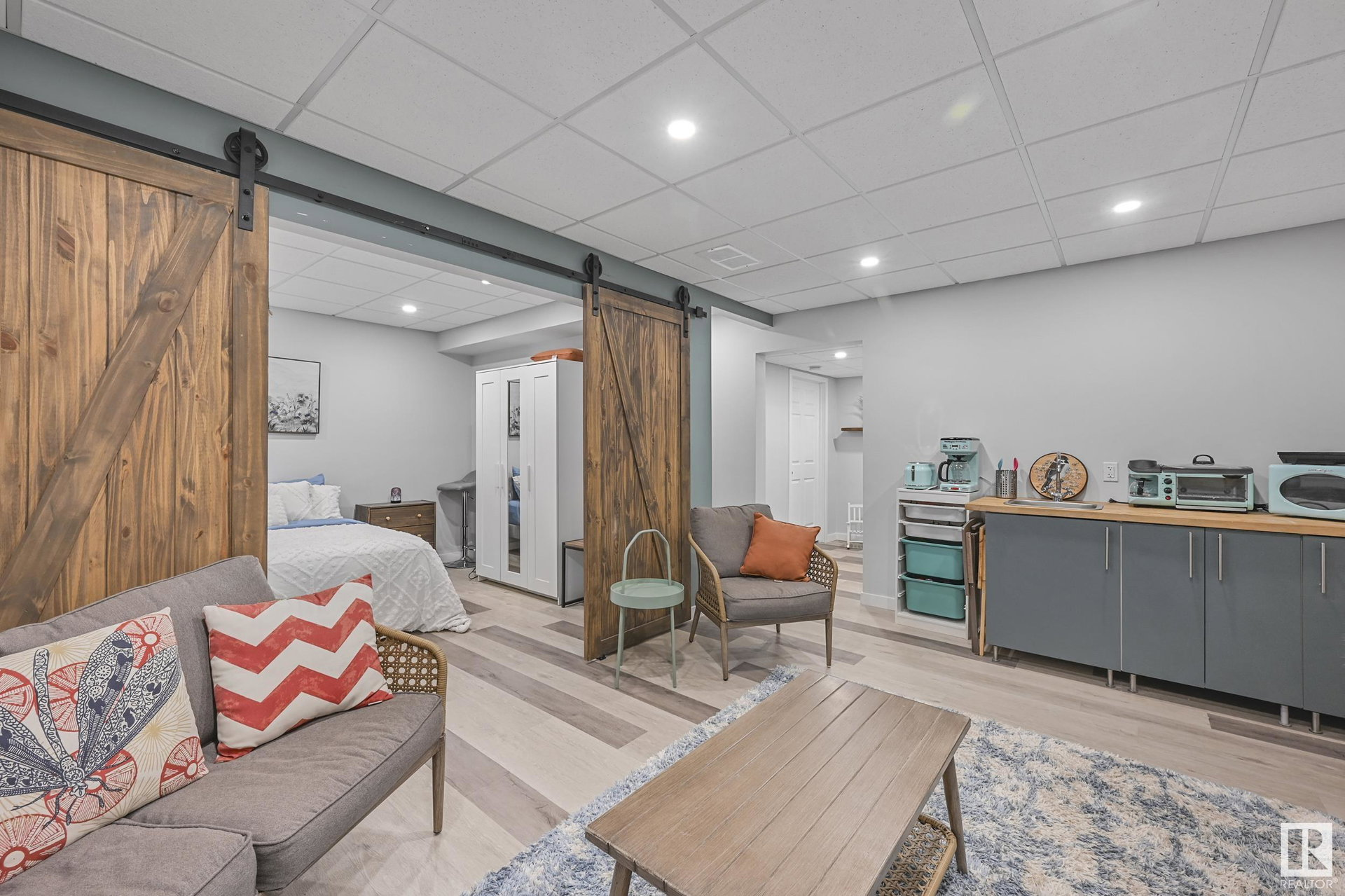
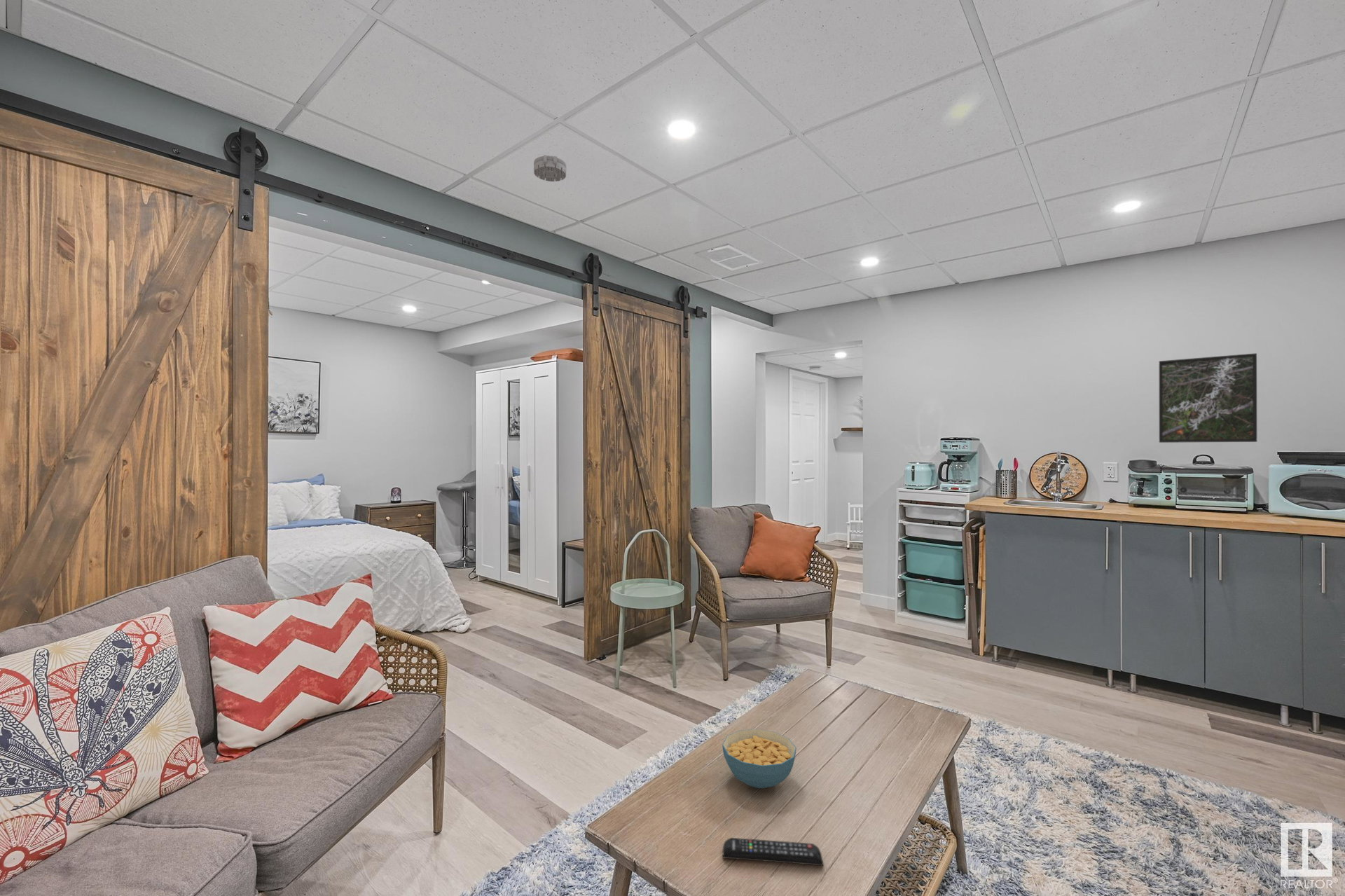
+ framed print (1206, 399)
+ remote control (772, 852)
+ cereal bowl (759, 764)
+ smoke detector (550, 167)
